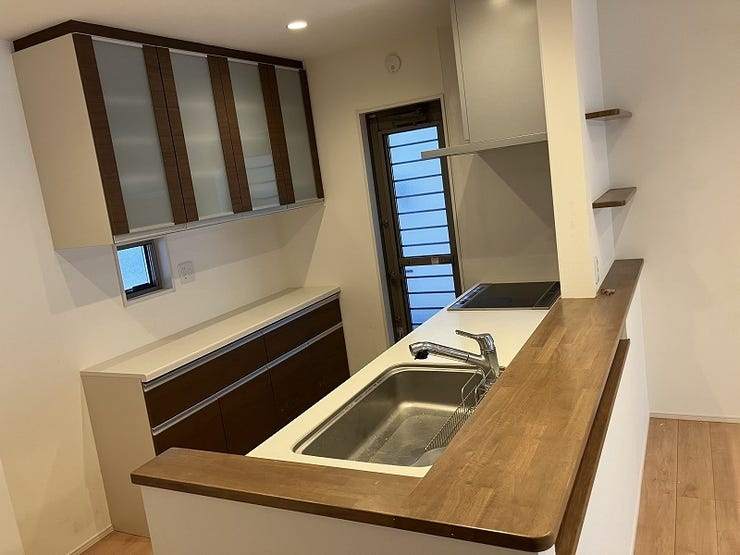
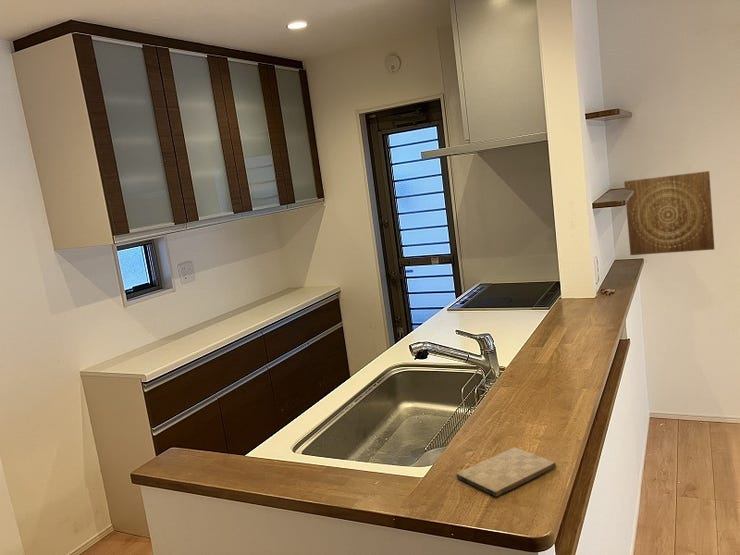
+ cutting board (506, 470)
+ wall art (668, 214)
